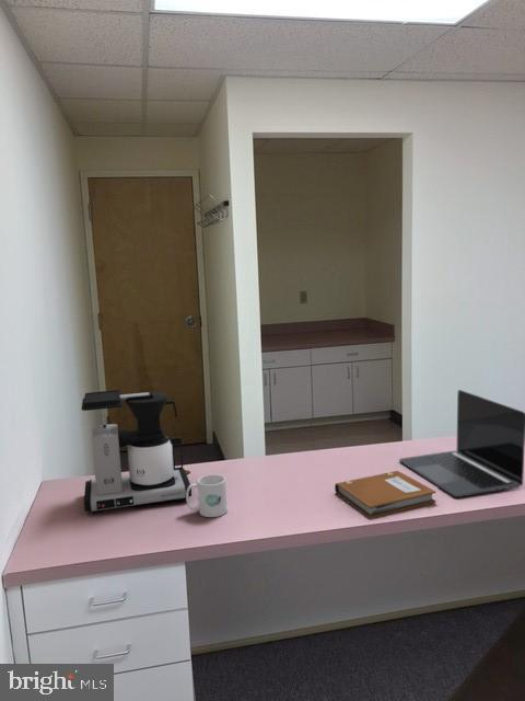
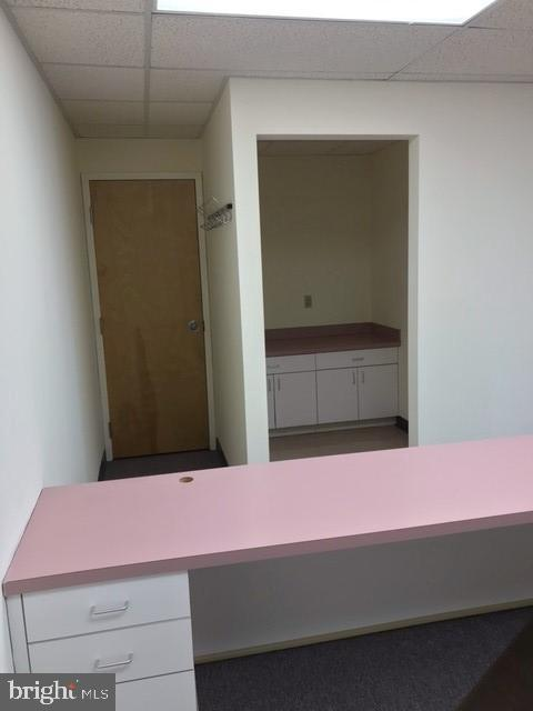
- laptop (457, 438)
- notebook (385, 491)
- coffee maker (133, 446)
- mug (206, 495)
